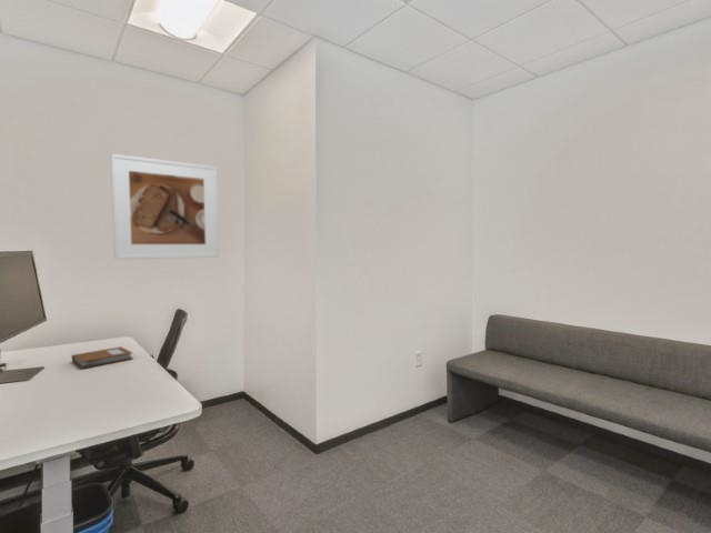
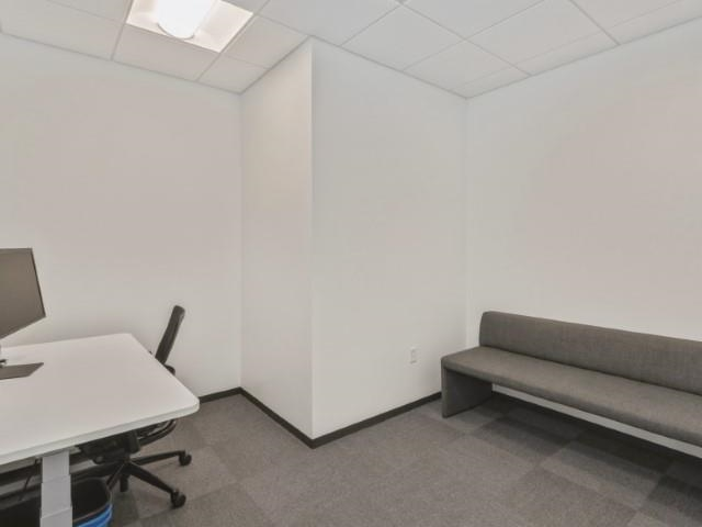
- notebook (103, 355)
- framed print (169, 210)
